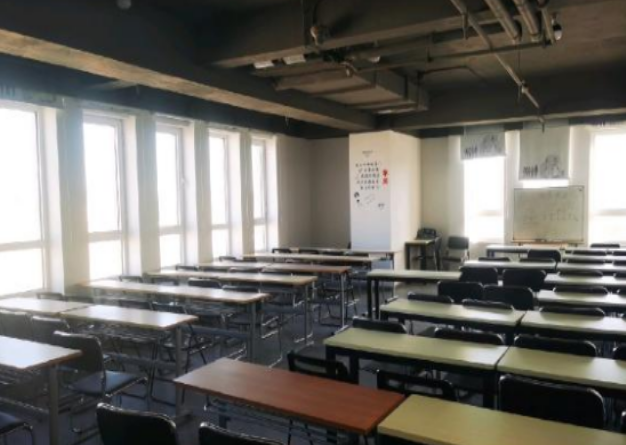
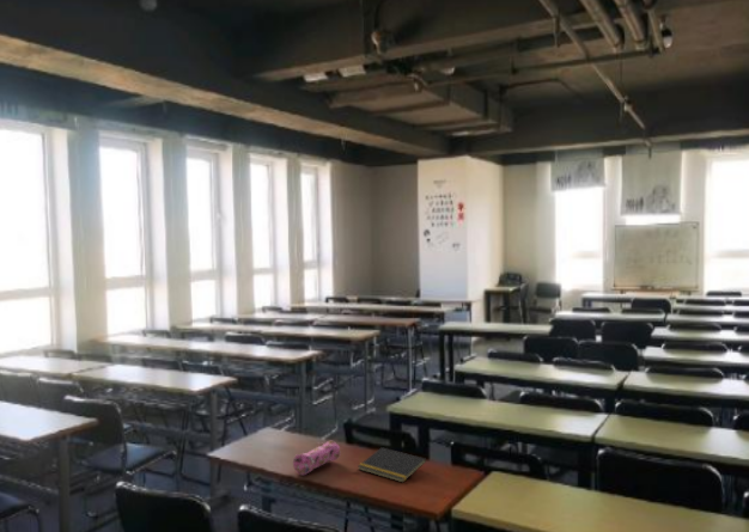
+ notepad (391, 464)
+ pencil case (317, 457)
